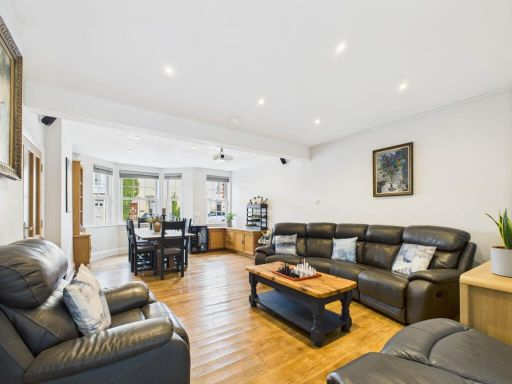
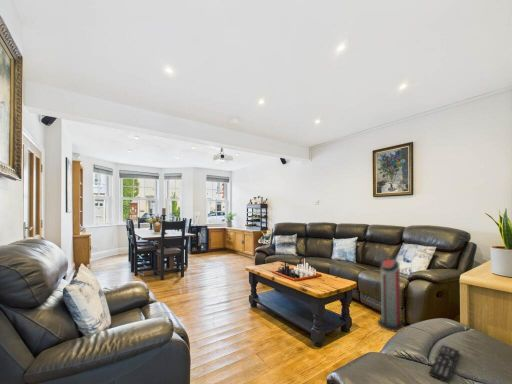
+ remote control (445, 361)
+ air purifier (390, 292)
